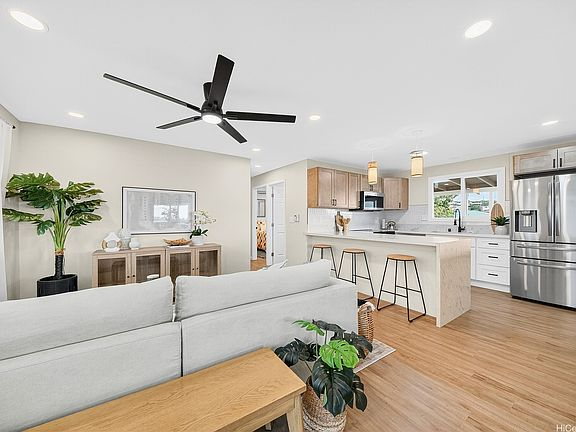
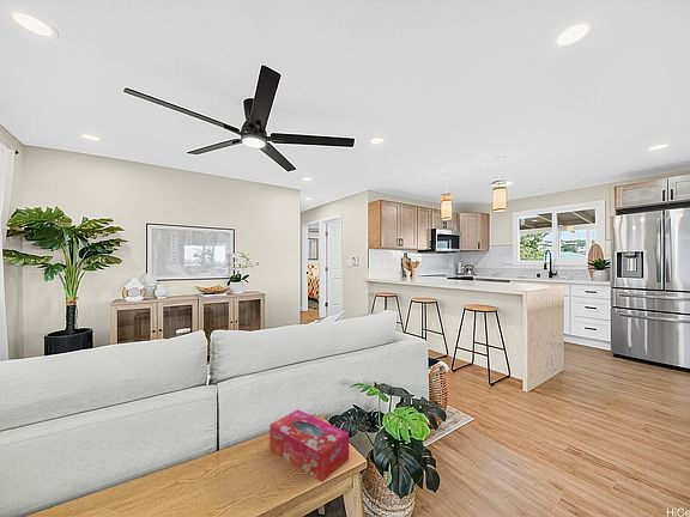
+ tissue box (308, 440)
